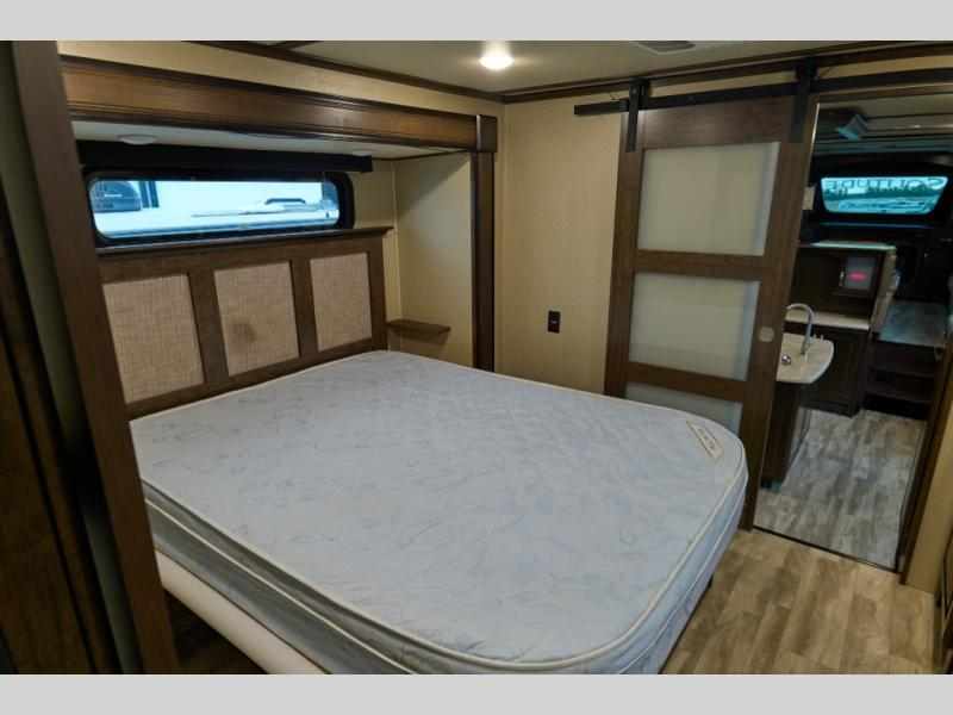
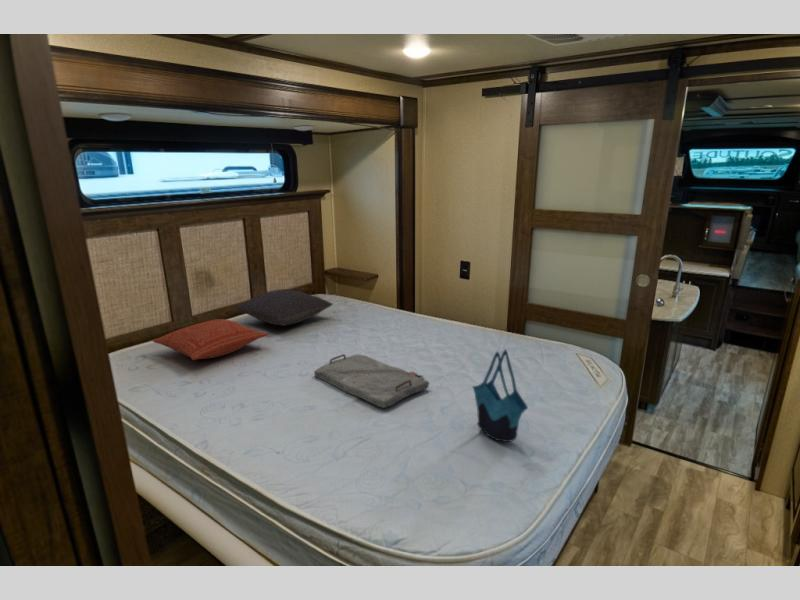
+ pillow (285, 306)
+ tote bag (498, 395)
+ serving tray (374, 373)
+ pillow (210, 337)
